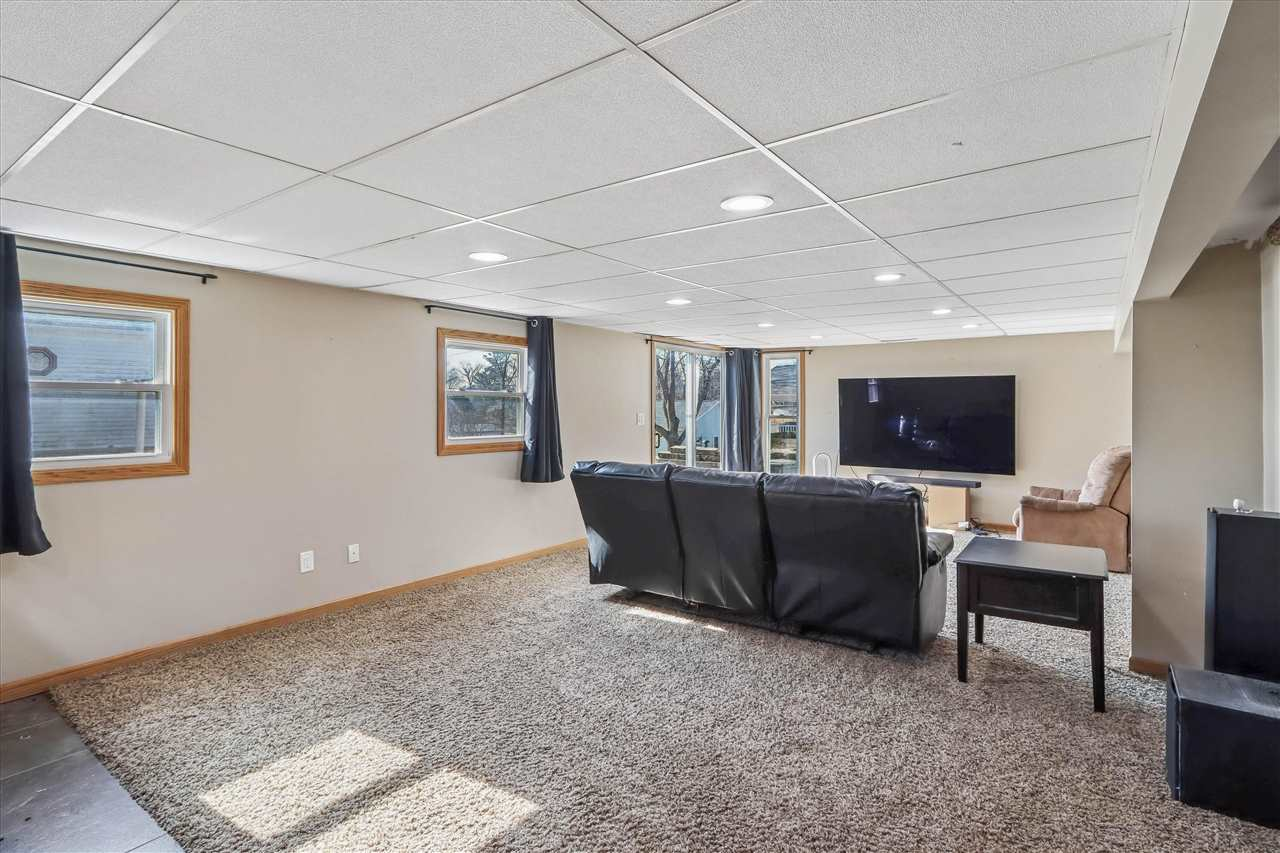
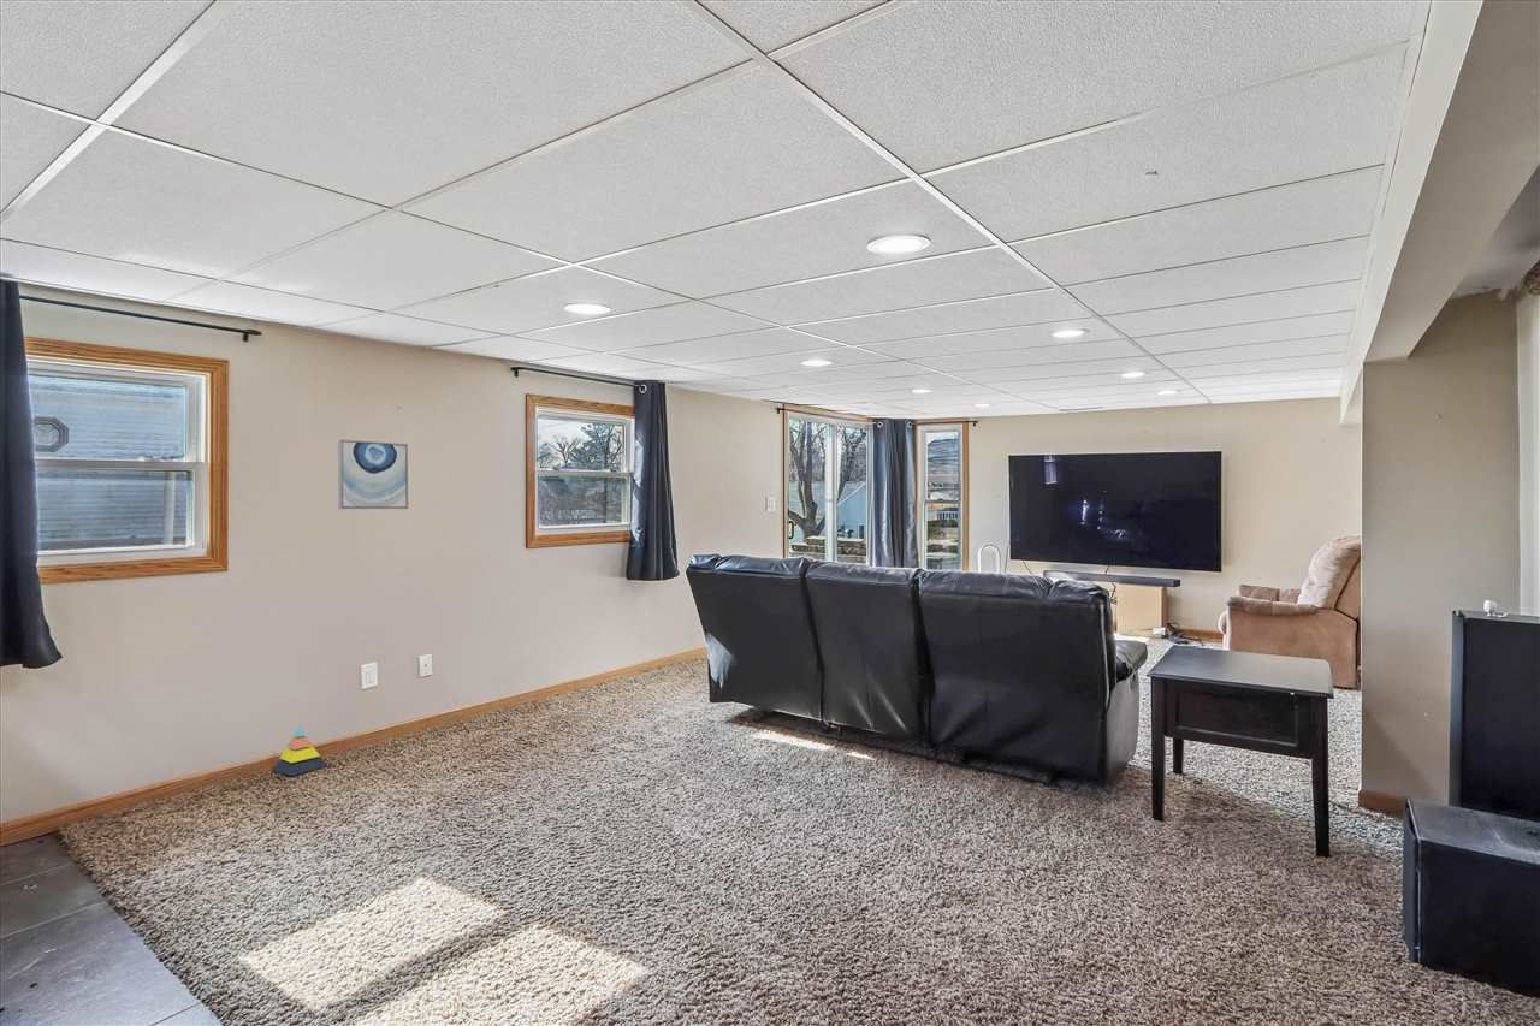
+ wall art (374, 475)
+ stacking toy (300, 747)
